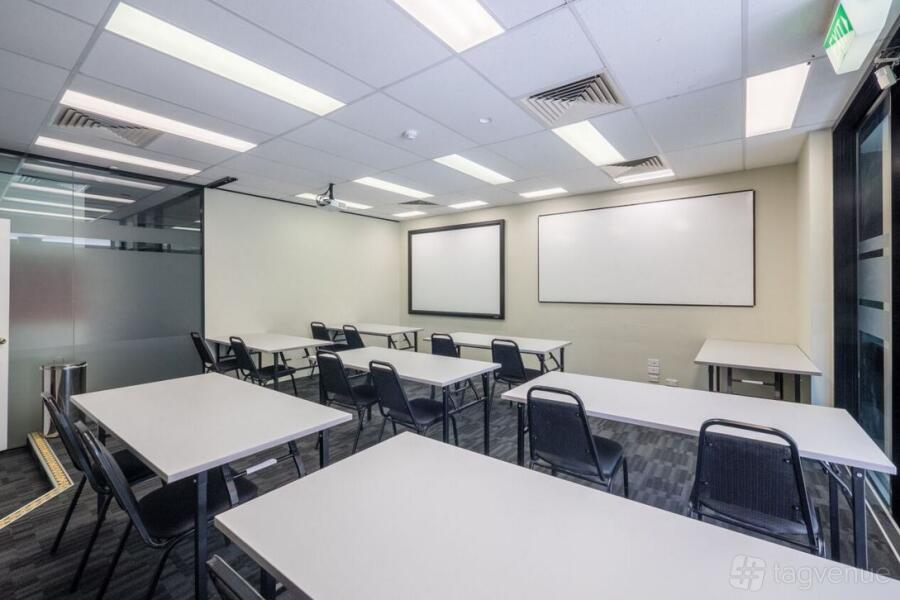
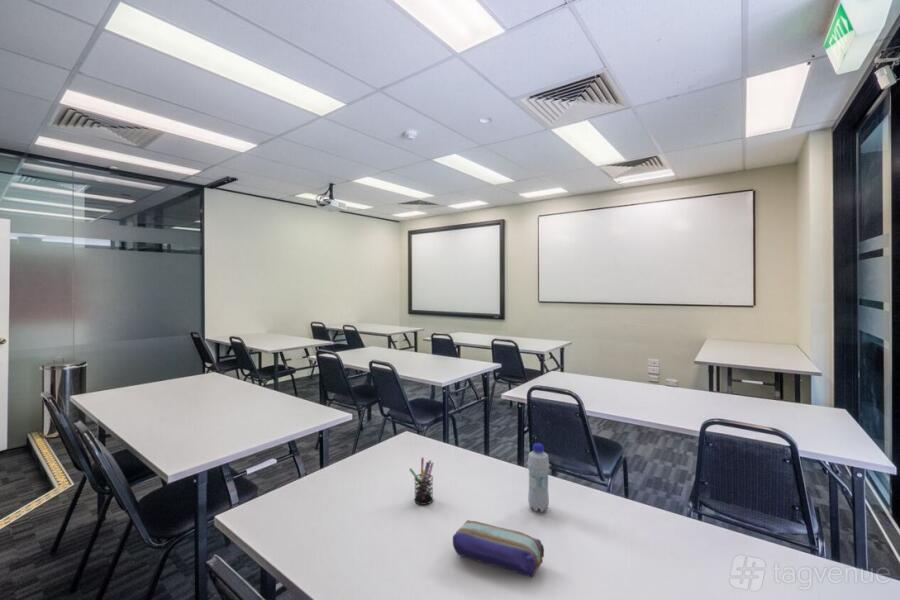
+ pencil case (497, 547)
+ bottle (538, 475)
+ pen holder (421, 480)
